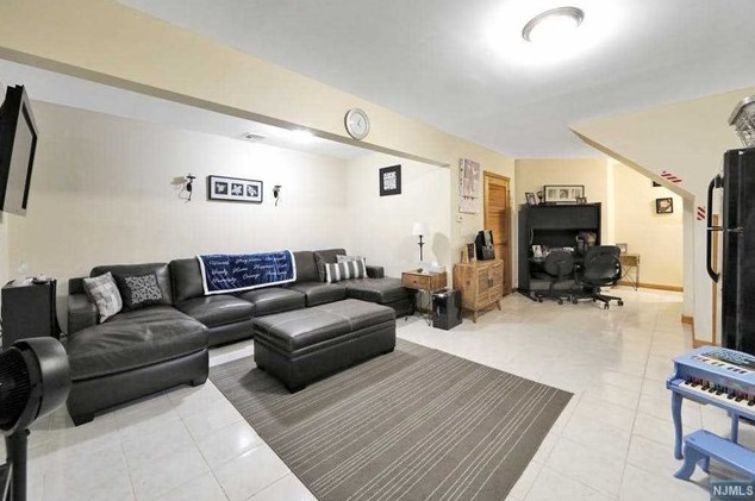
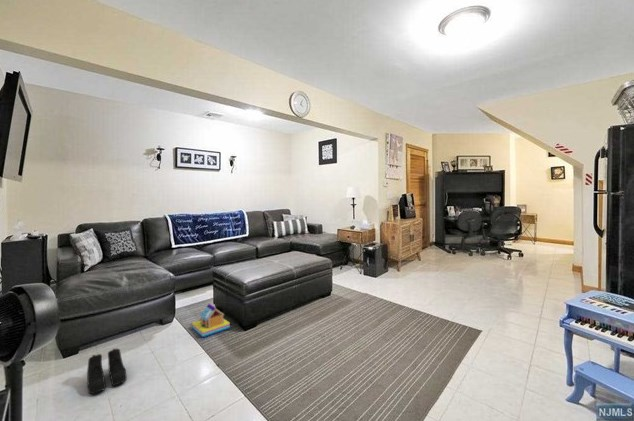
+ toy house (210, 316)
+ boots (108, 368)
